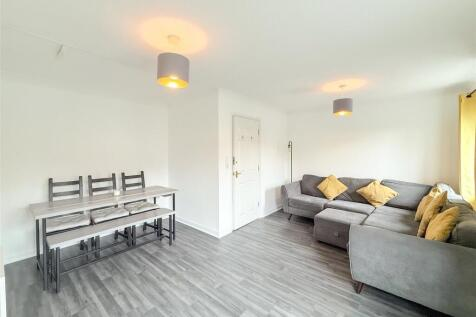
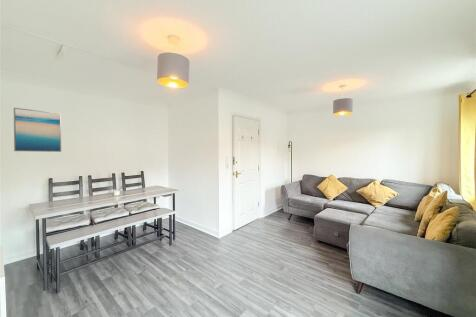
+ wall art (38, 131)
